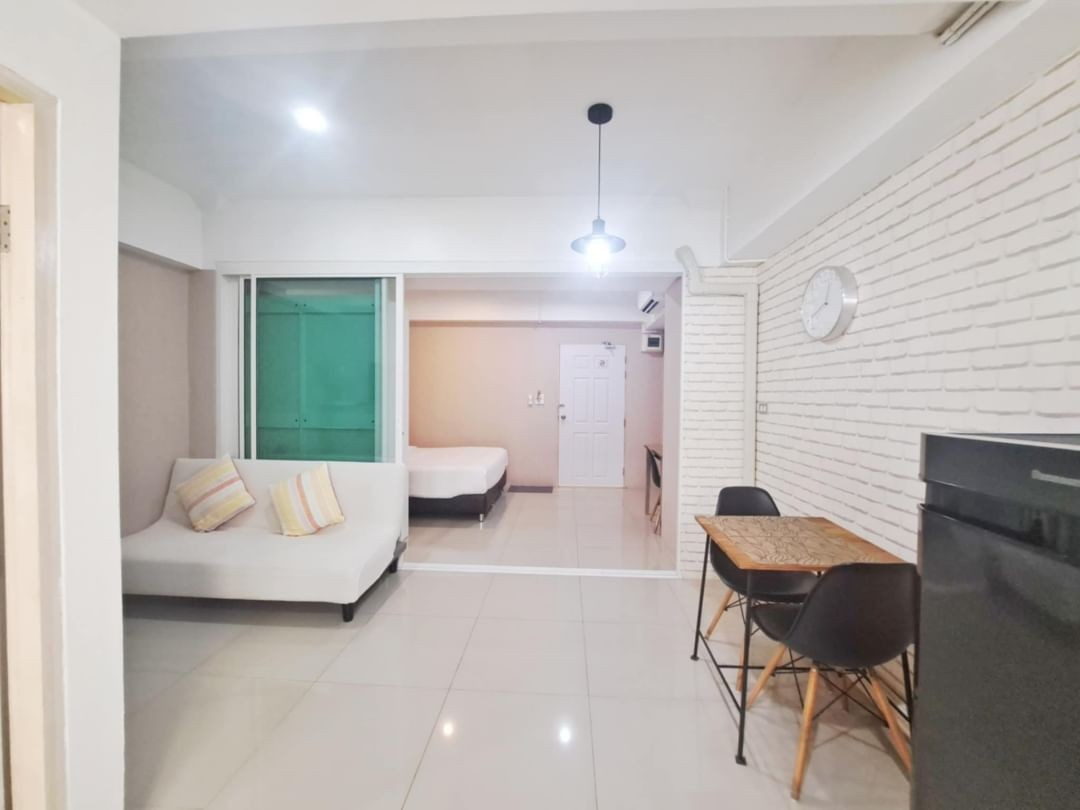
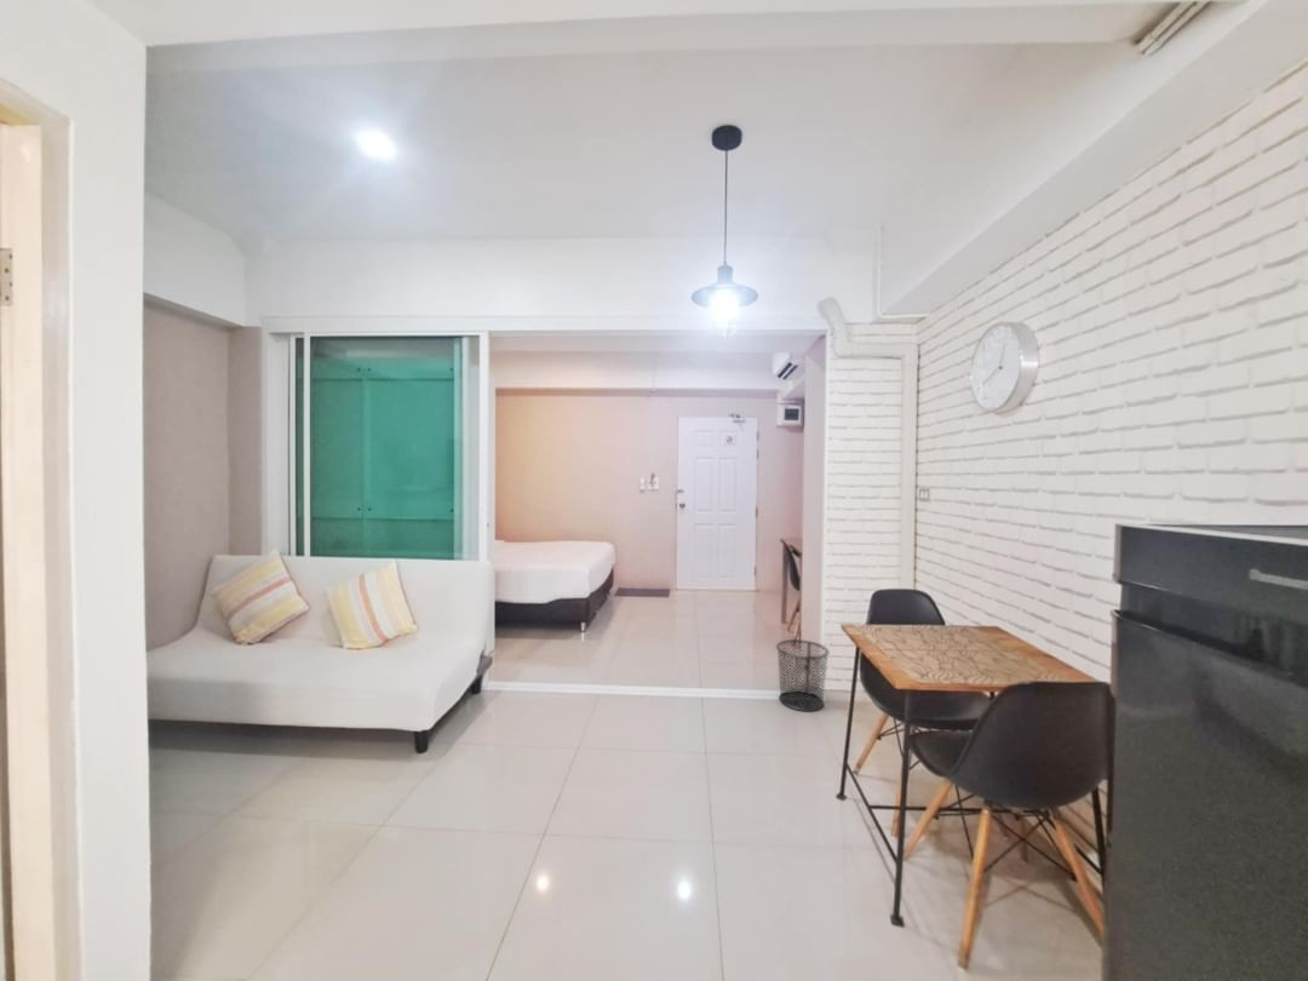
+ waste bin (802, 675)
